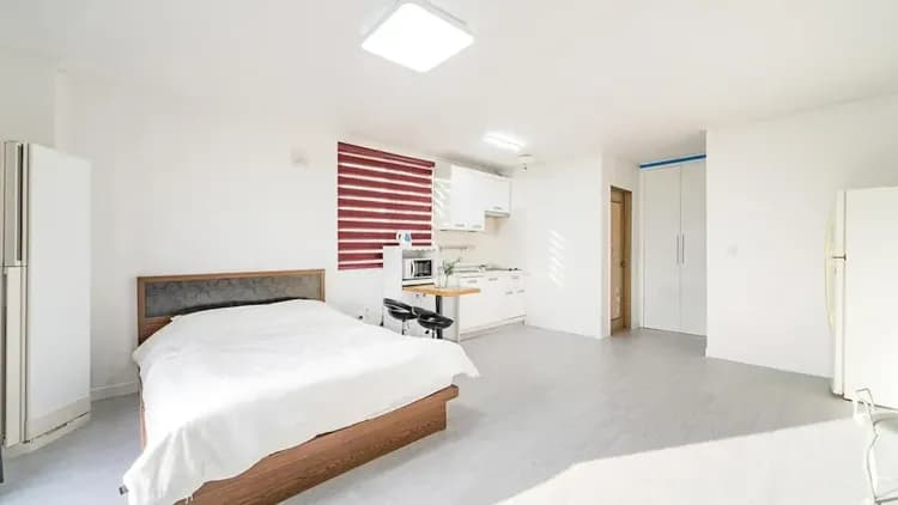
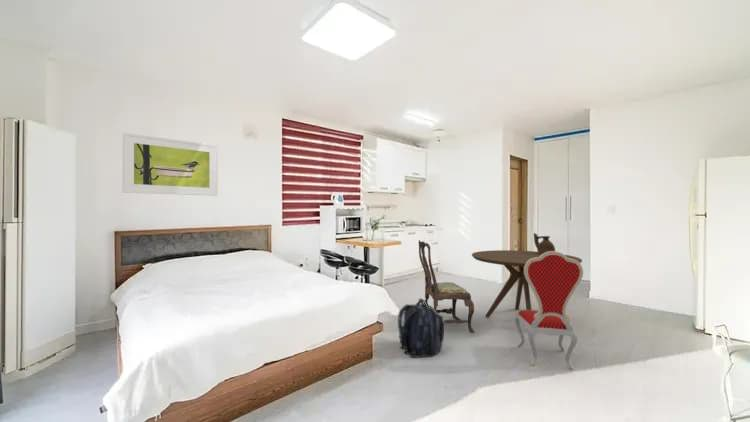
+ dining chair (444, 283)
+ dining chair (546, 303)
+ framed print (174, 167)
+ dining table (522, 287)
+ backpack (420, 323)
+ ceramic jug (544, 243)
